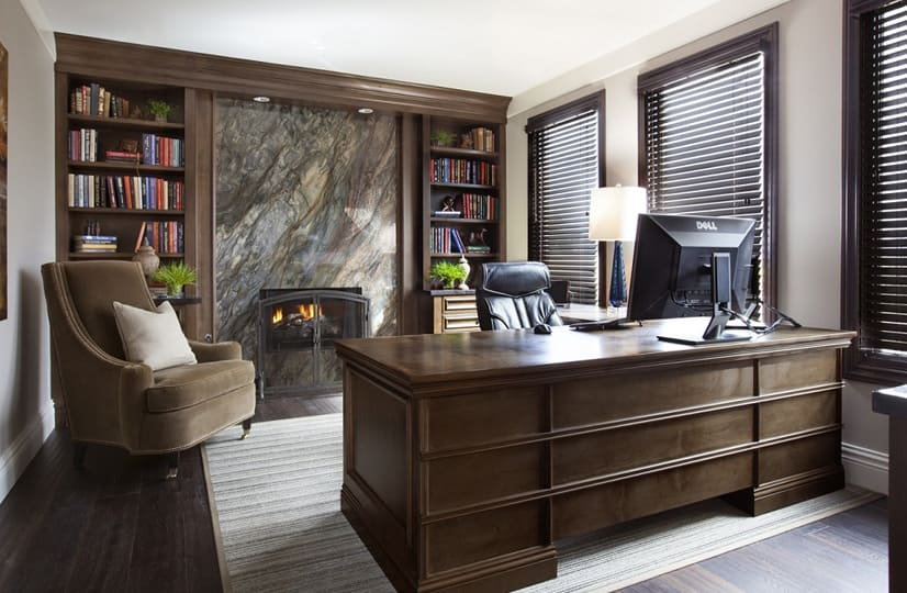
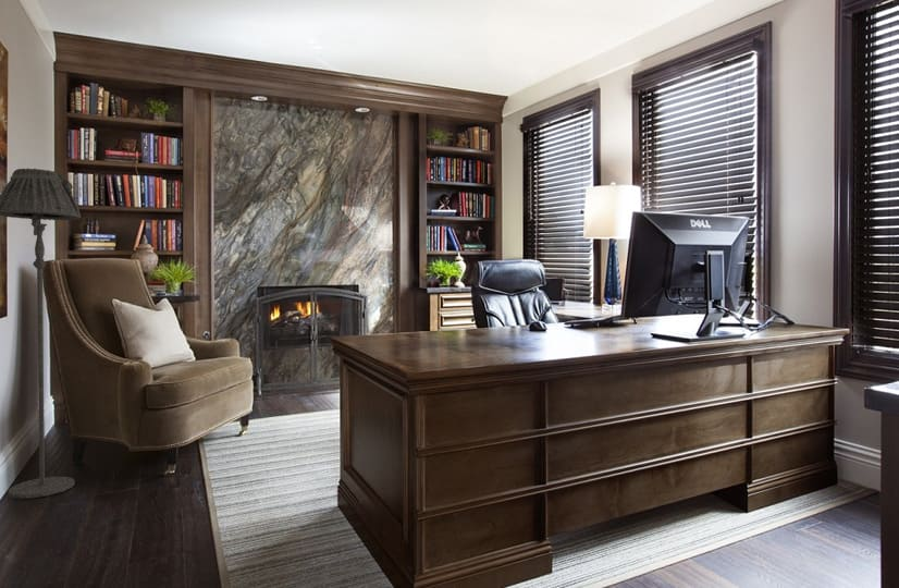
+ floor lamp (40, 330)
